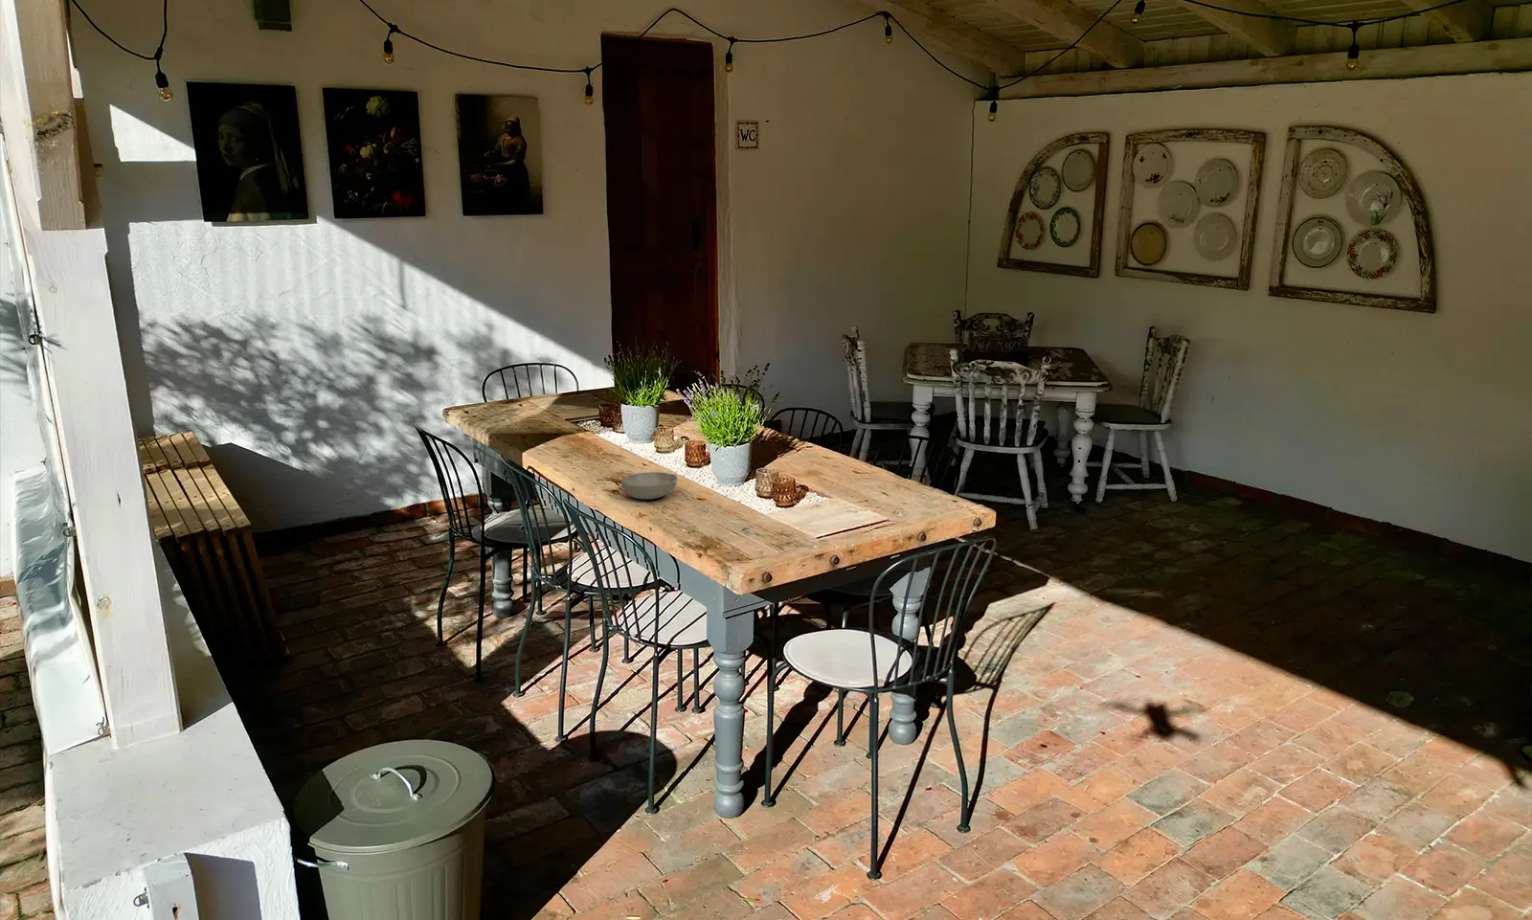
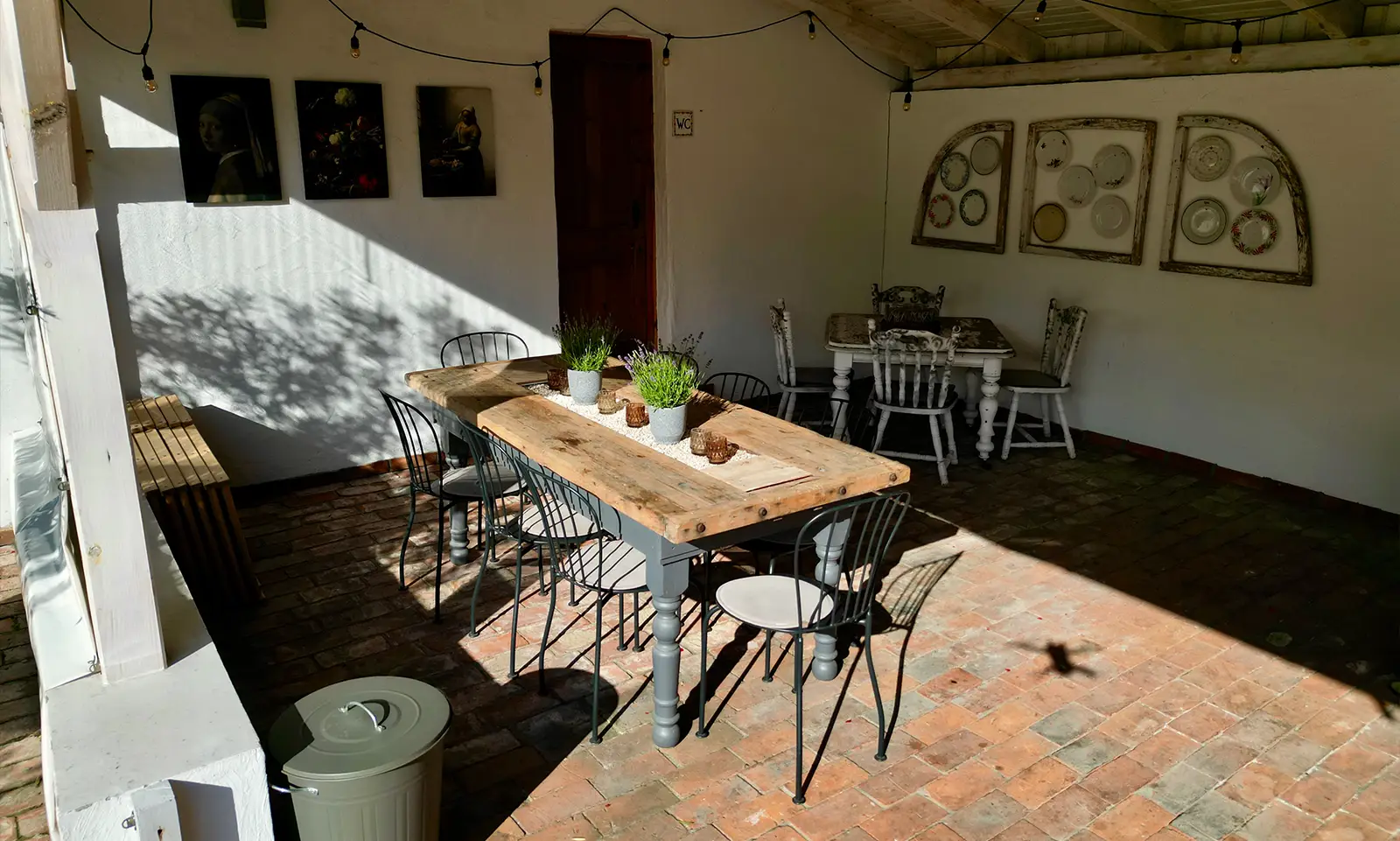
- soup bowl (649, 487)
